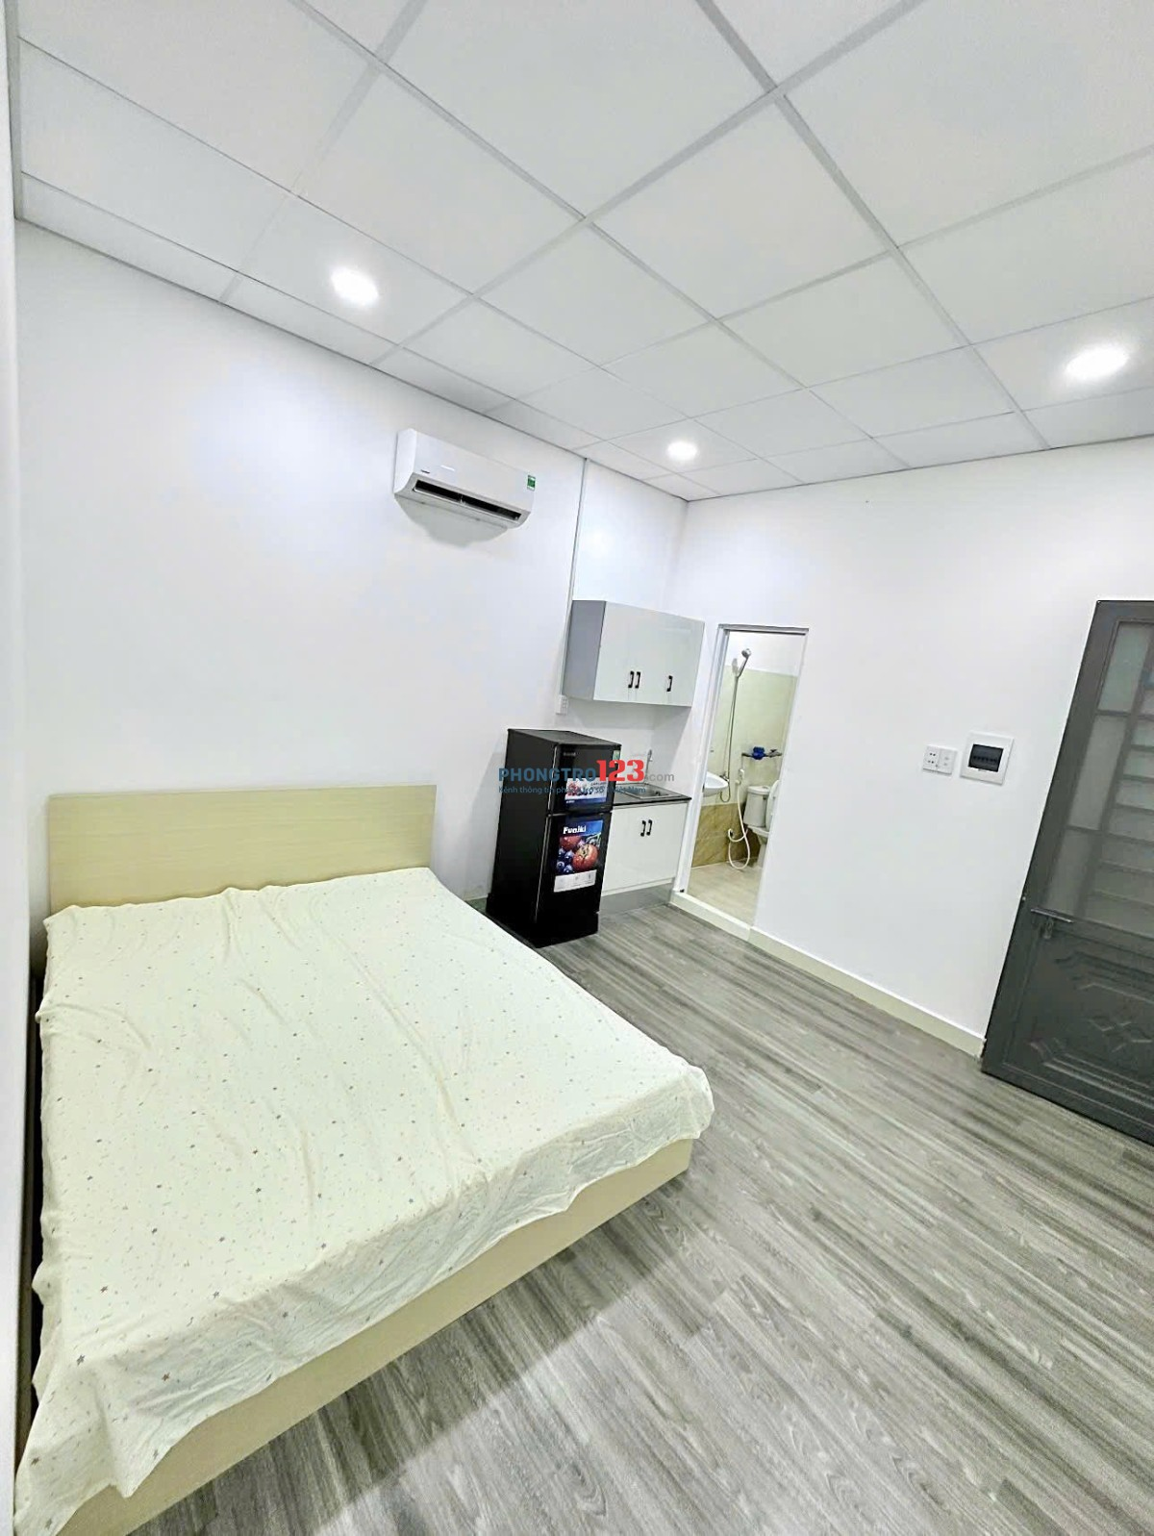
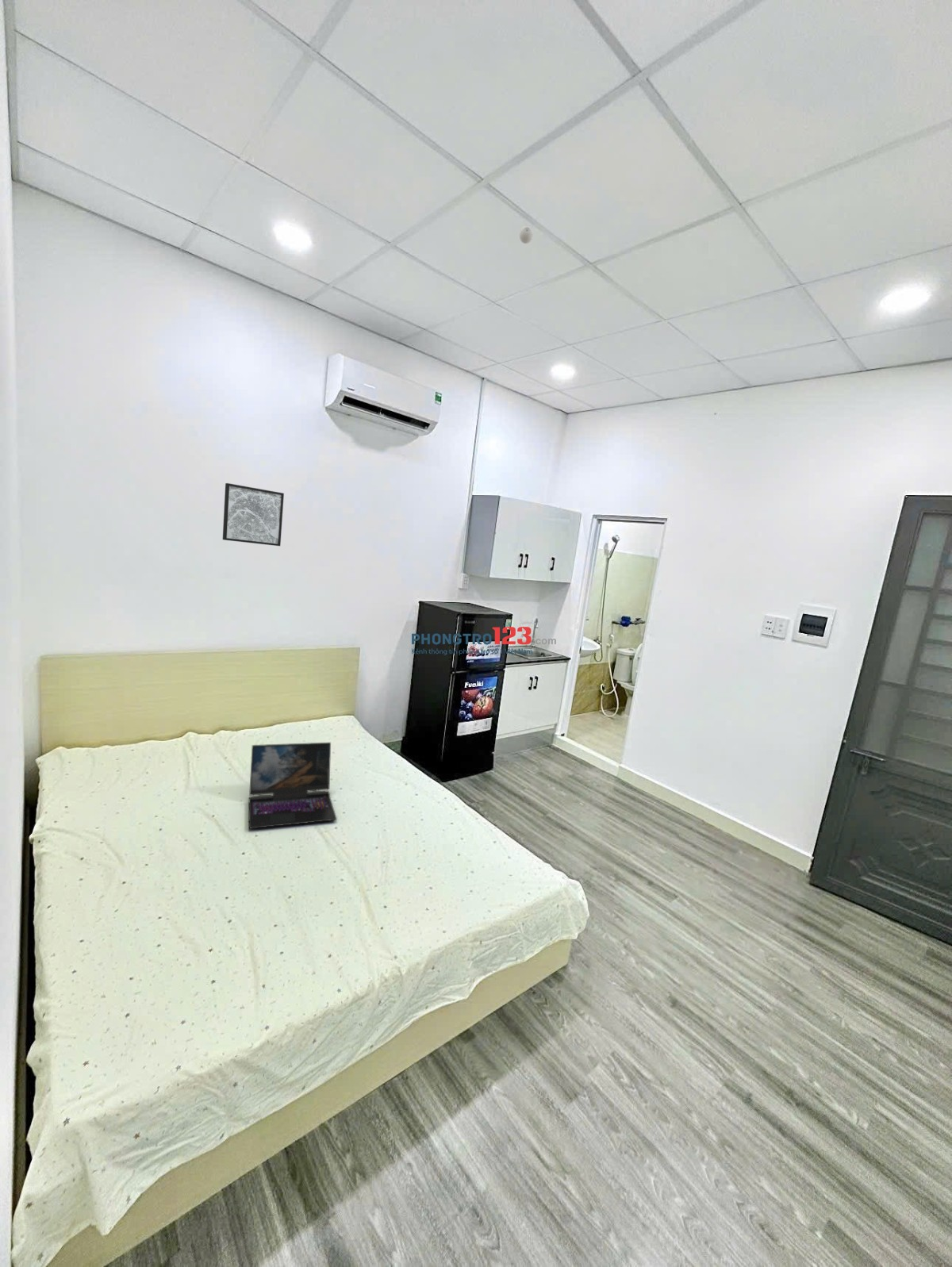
+ eyeball (526, 235)
+ laptop (293, 782)
+ wall art (254, 516)
